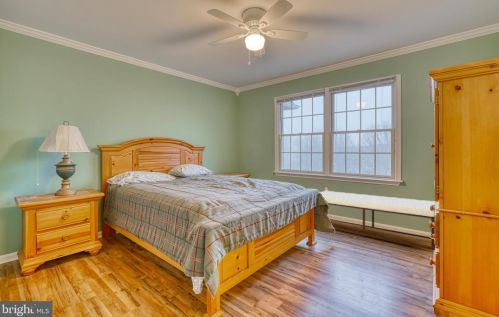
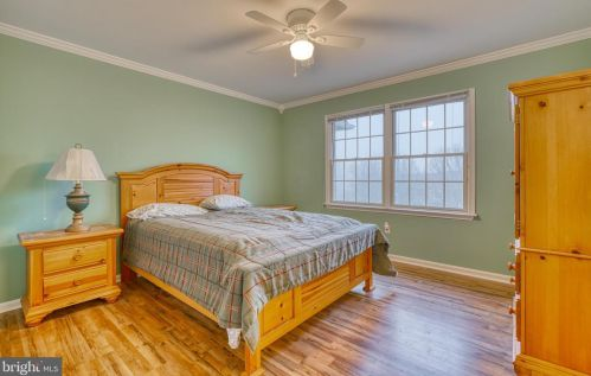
- bench (372, 214)
